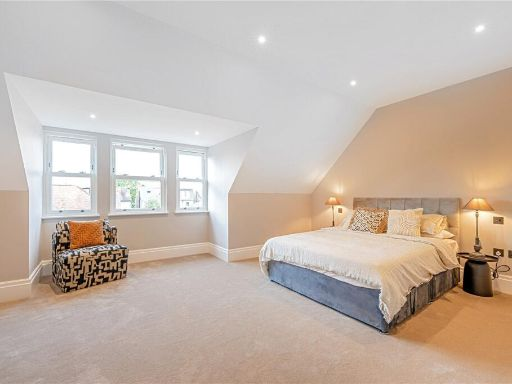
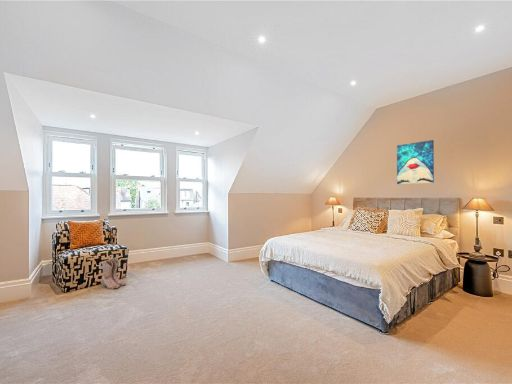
+ boots (113, 272)
+ wall art (414, 163)
